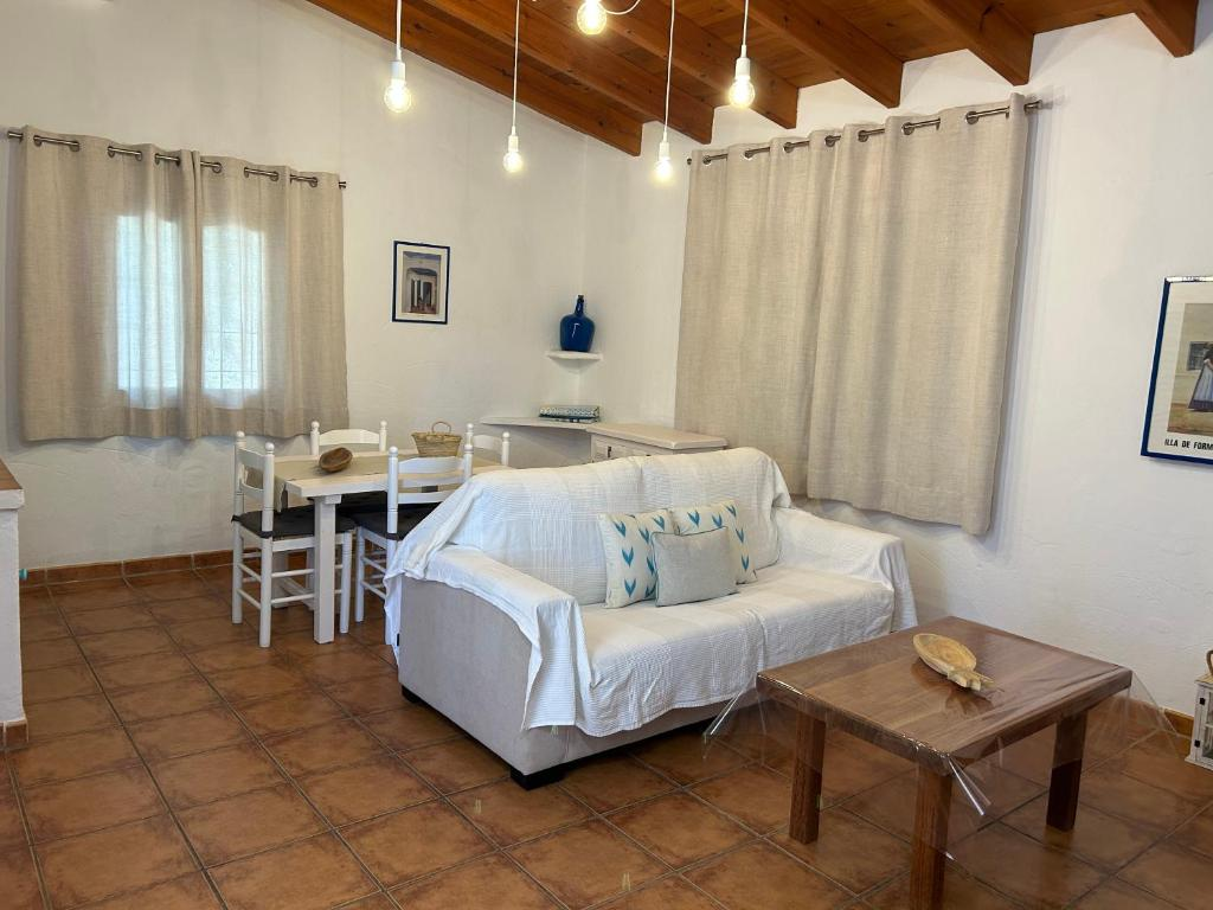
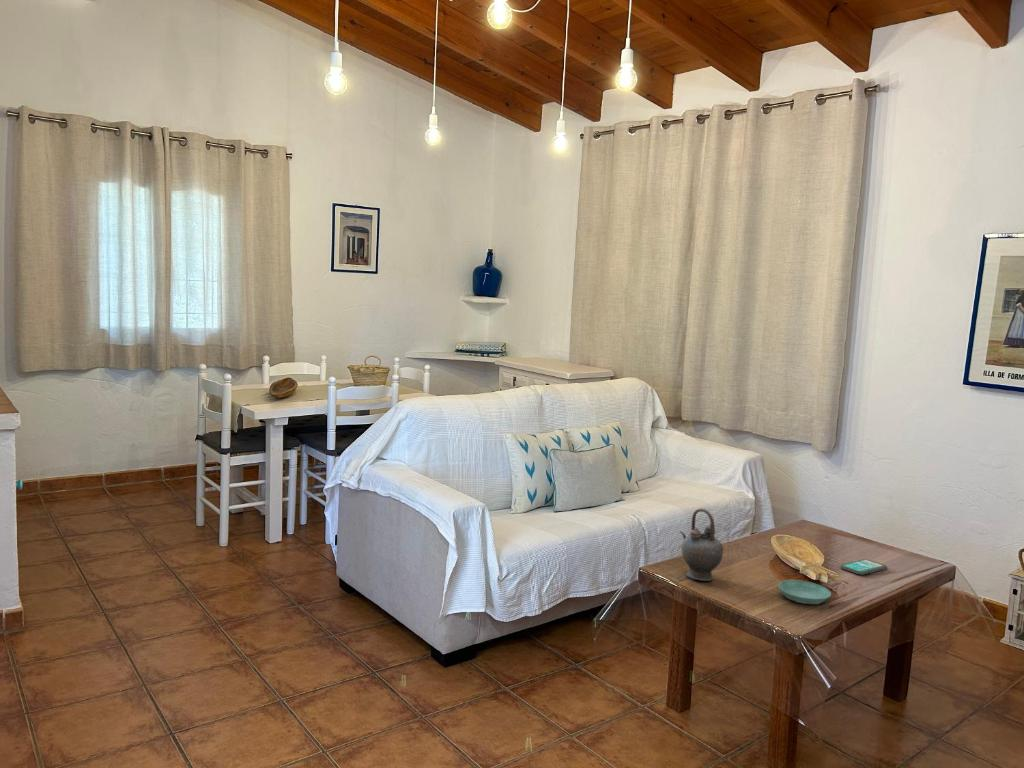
+ smartphone (863, 566)
+ teapot (699, 541)
+ saucer (803, 593)
